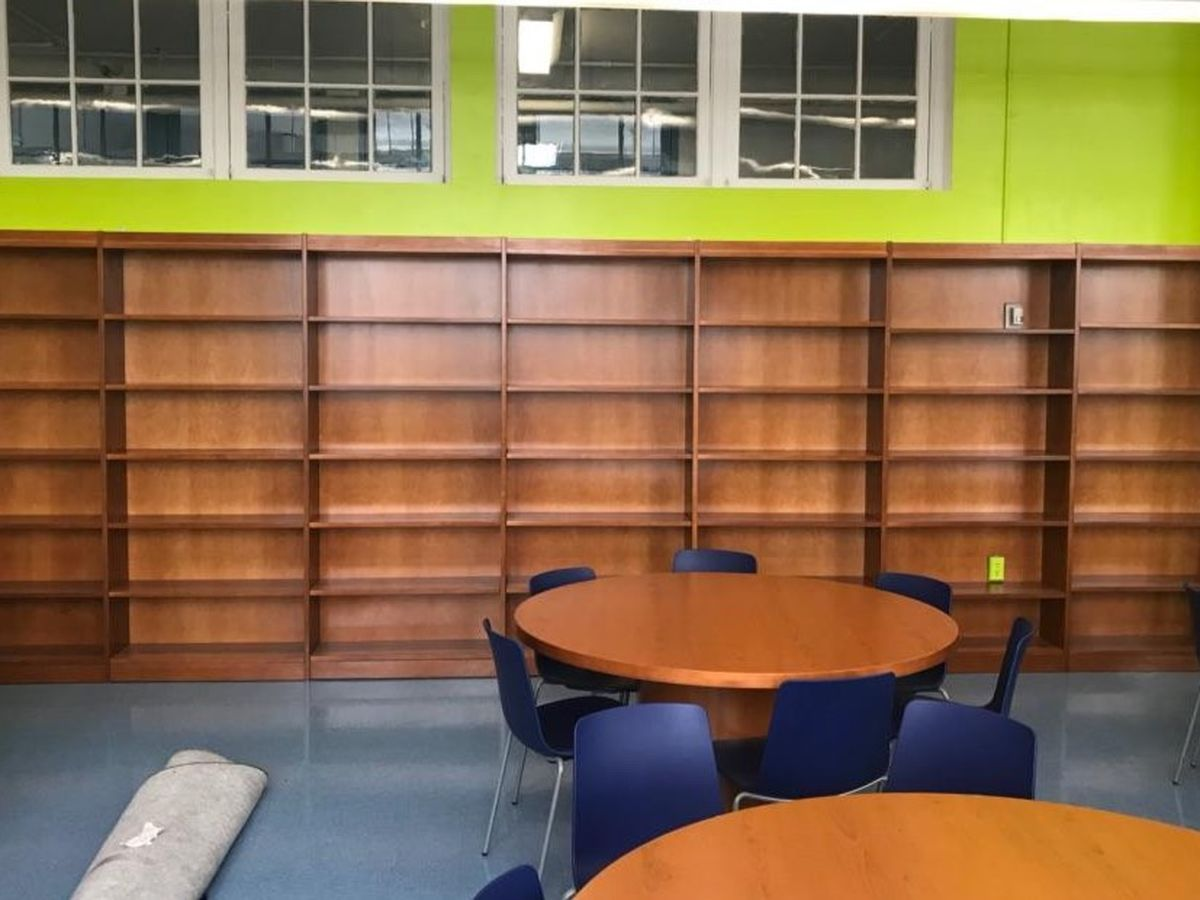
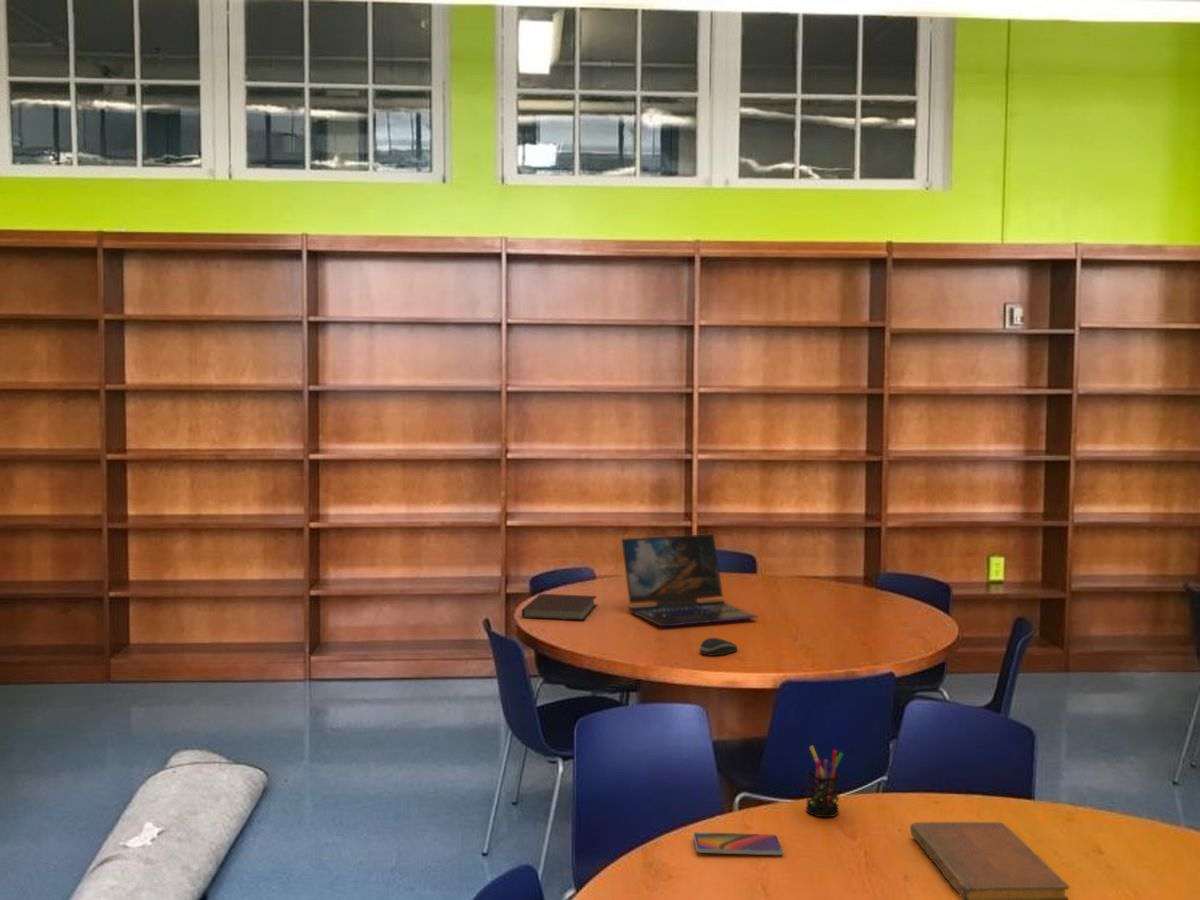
+ notebook (984, 859)
+ smartphone (737, 843)
+ computer mouse (718, 645)
+ pen holder (827, 778)
+ notebook (560, 606)
+ laptop (687, 578)
